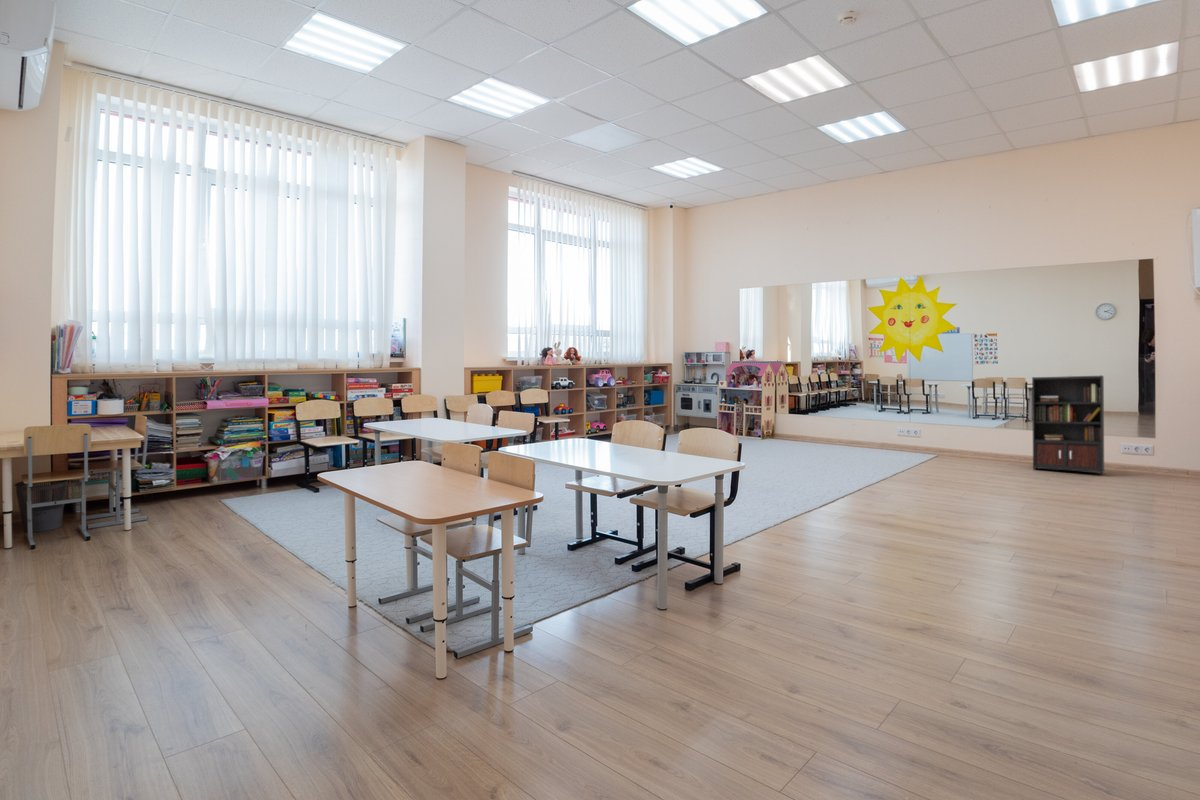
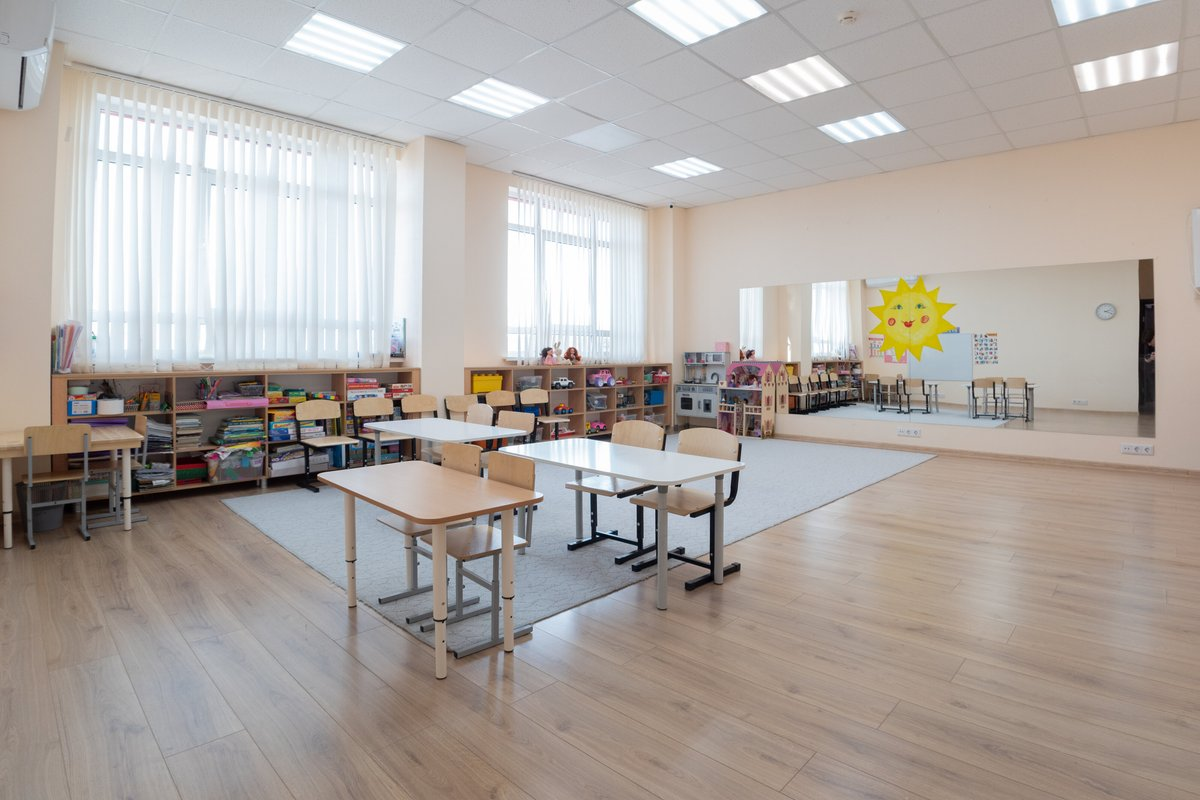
- bookcase (1078, 423)
